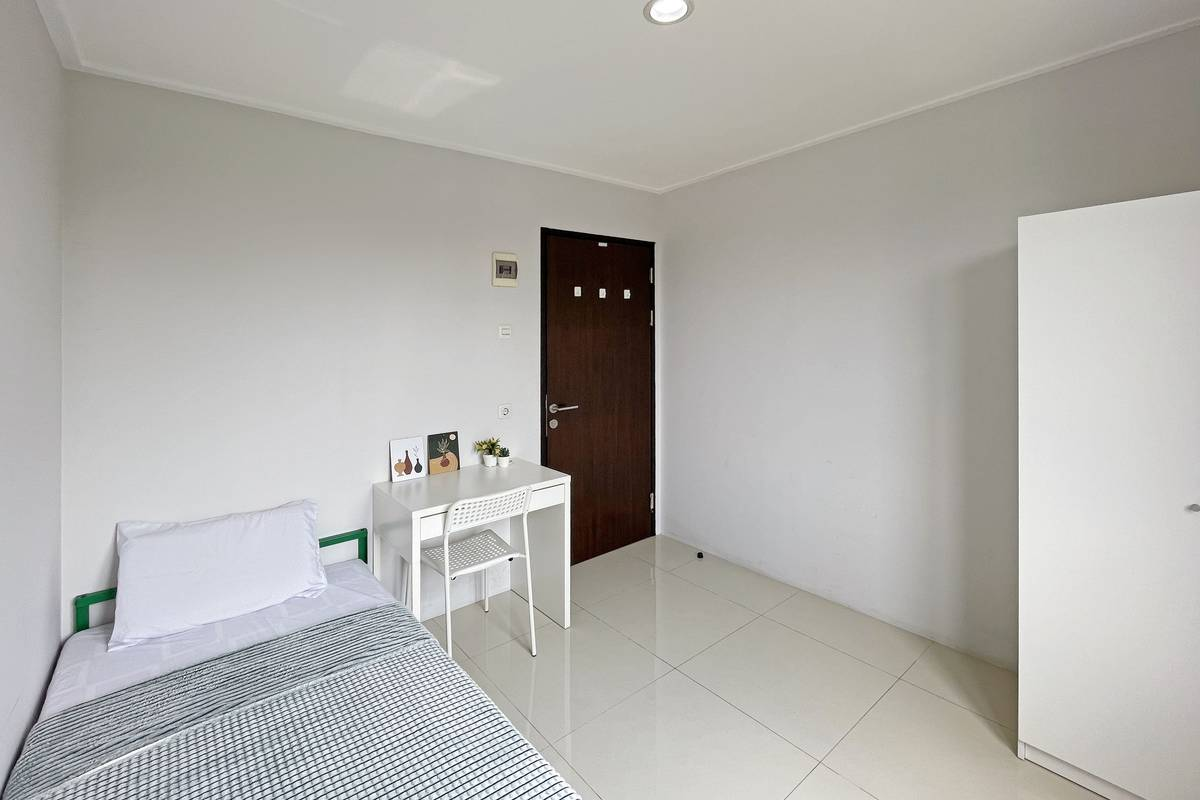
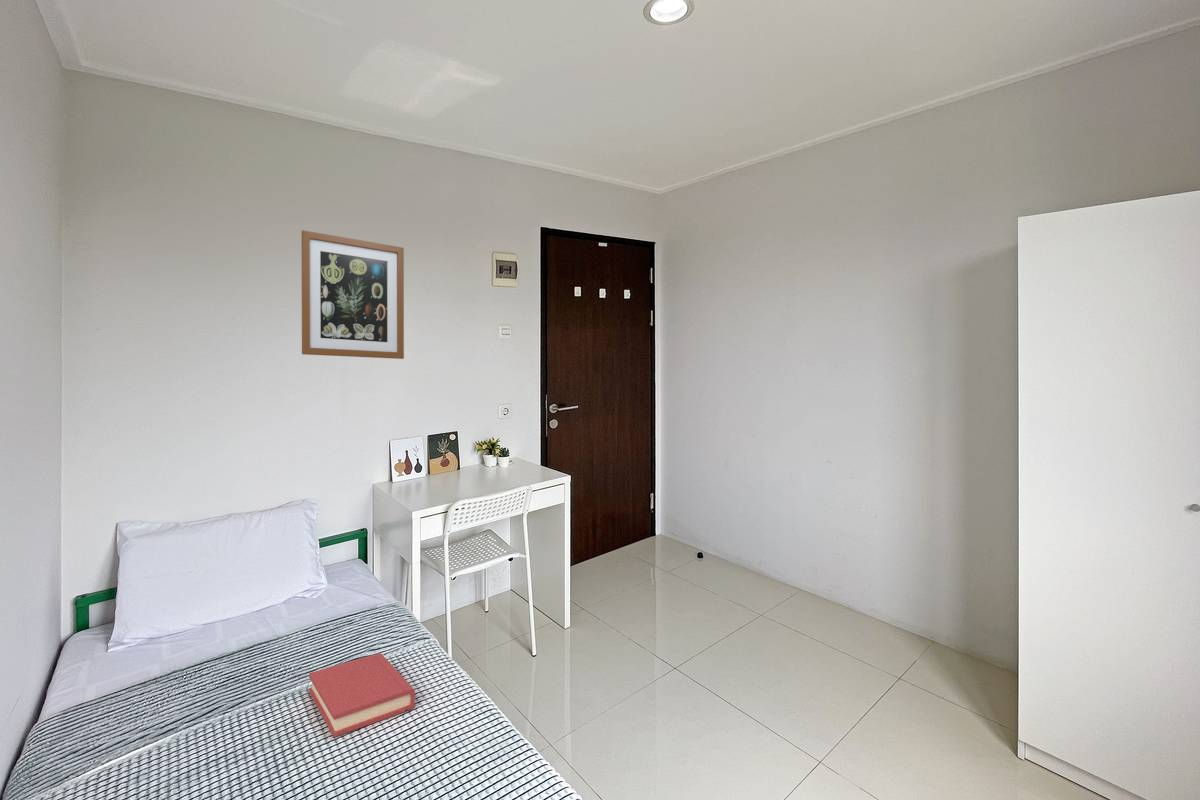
+ wall art (355, 298)
+ hardback book (360, 690)
